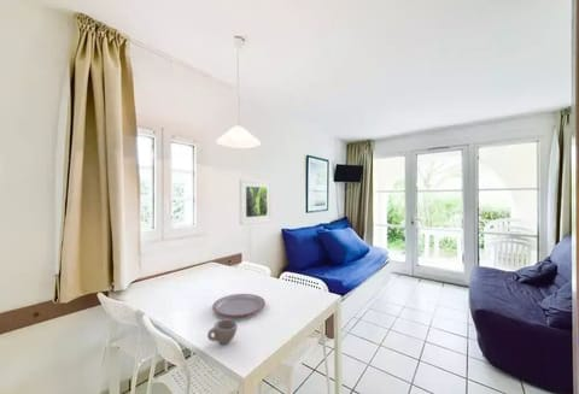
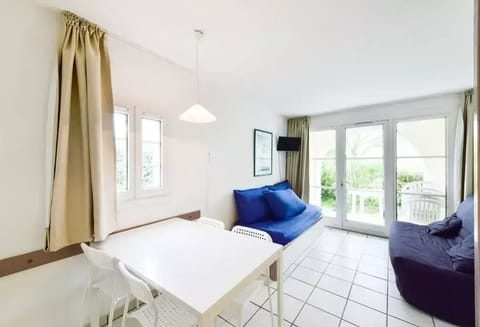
- plate (239, 305)
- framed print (256, 201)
- cup (222, 334)
